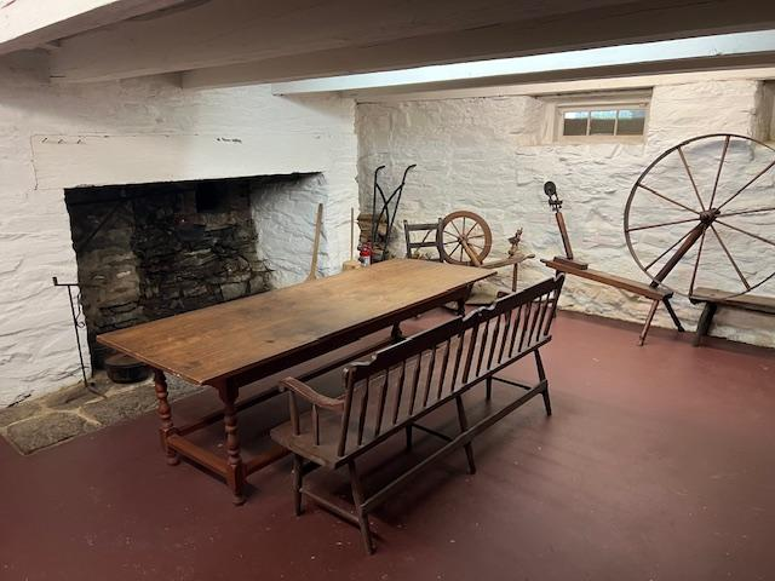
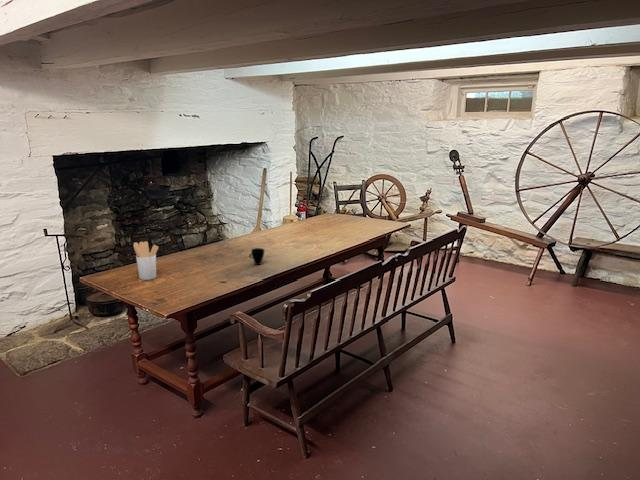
+ cup (256, 257)
+ utensil holder (144, 259)
